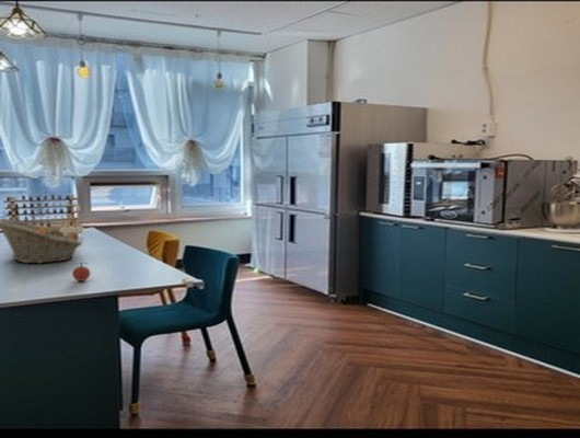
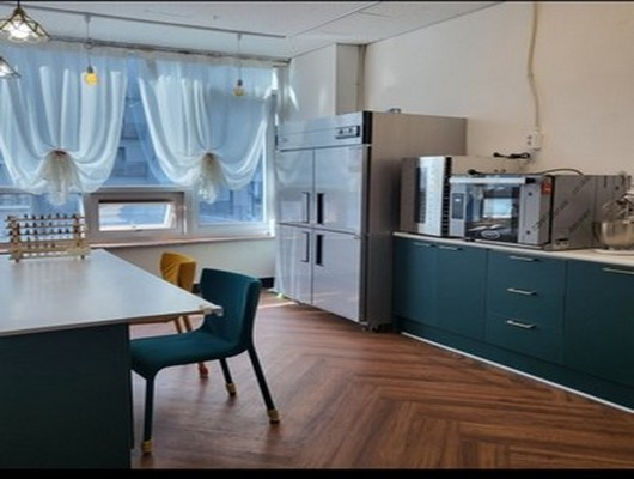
- apple (81, 270)
- fruit basket (39, 238)
